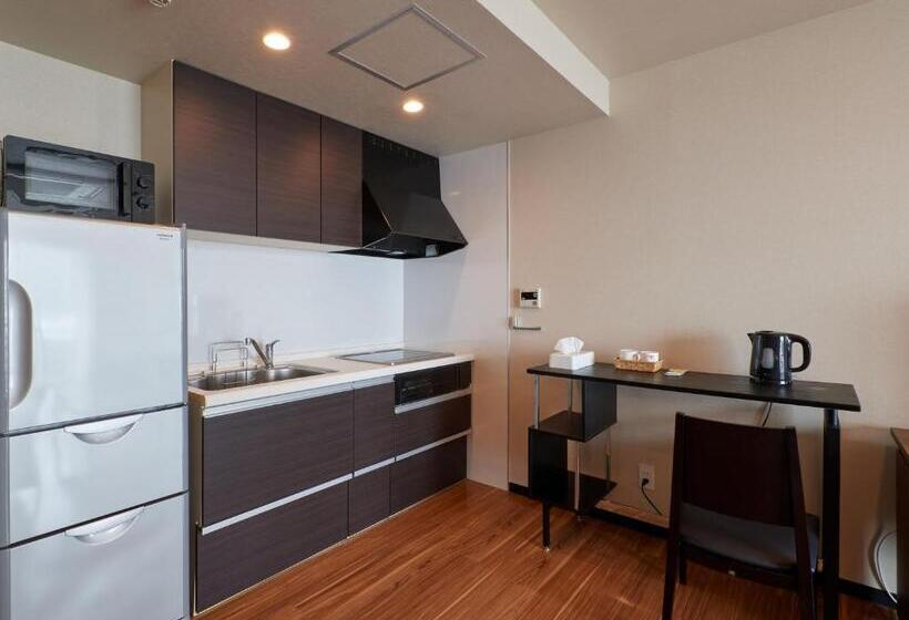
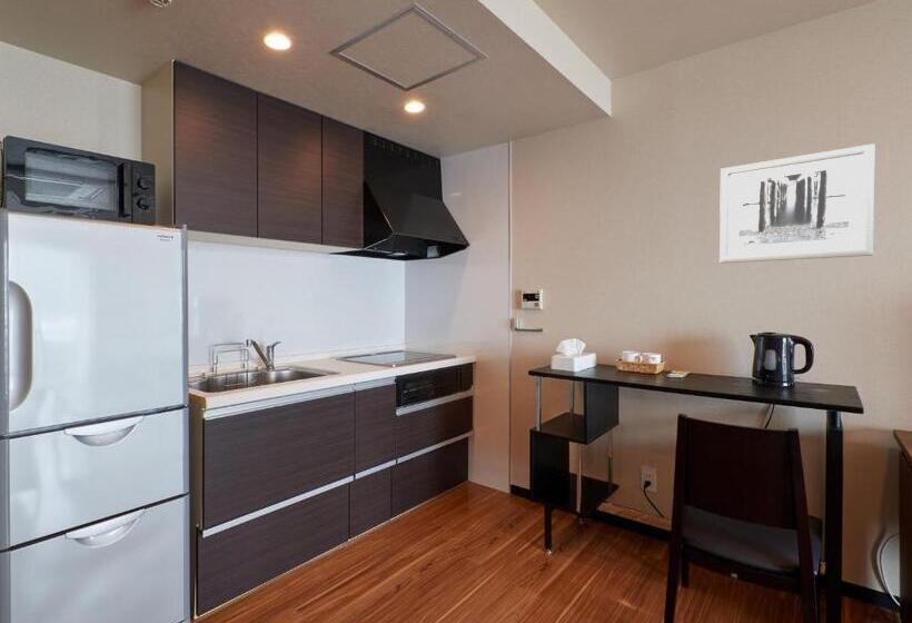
+ wall art (790, 208)
